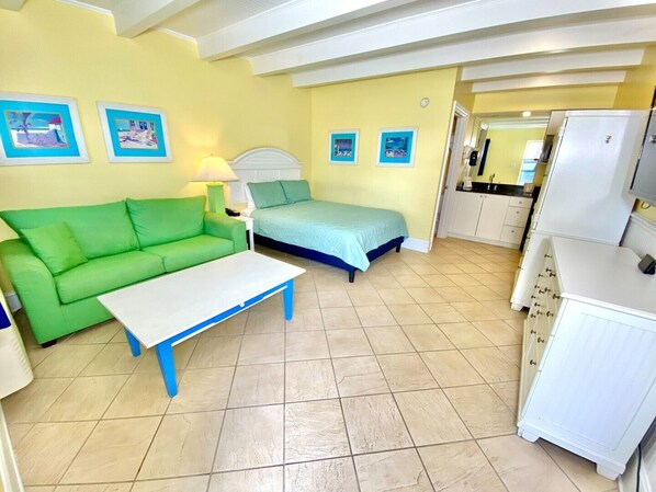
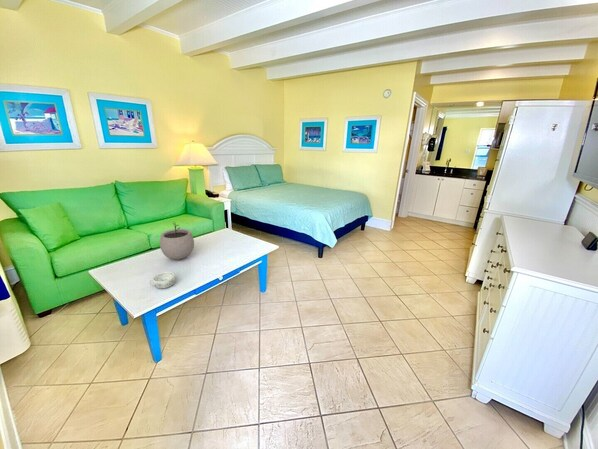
+ plant pot (177, 240)
+ decorative bowl (162, 281)
